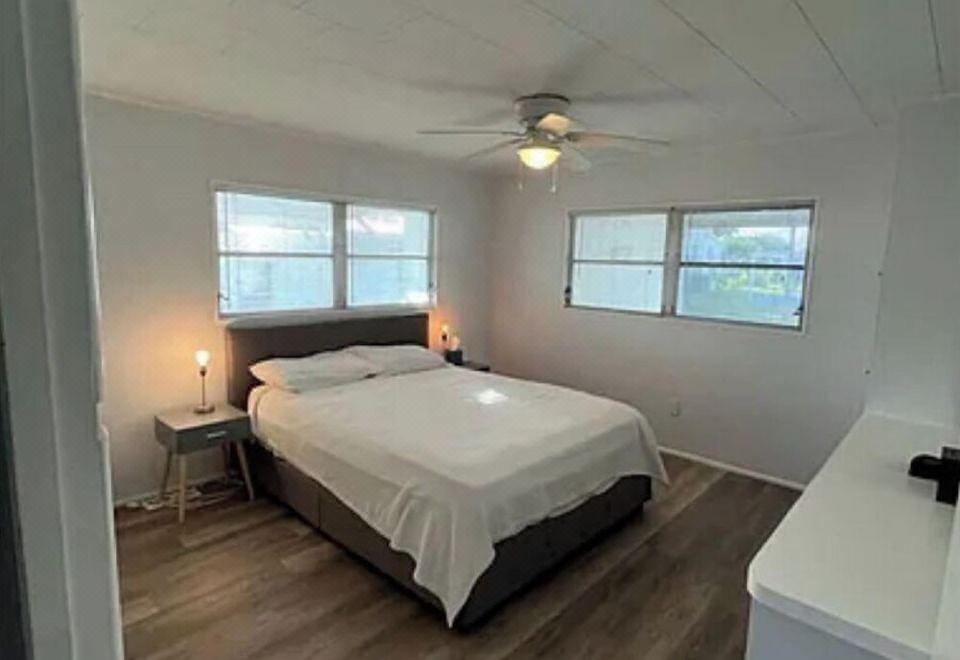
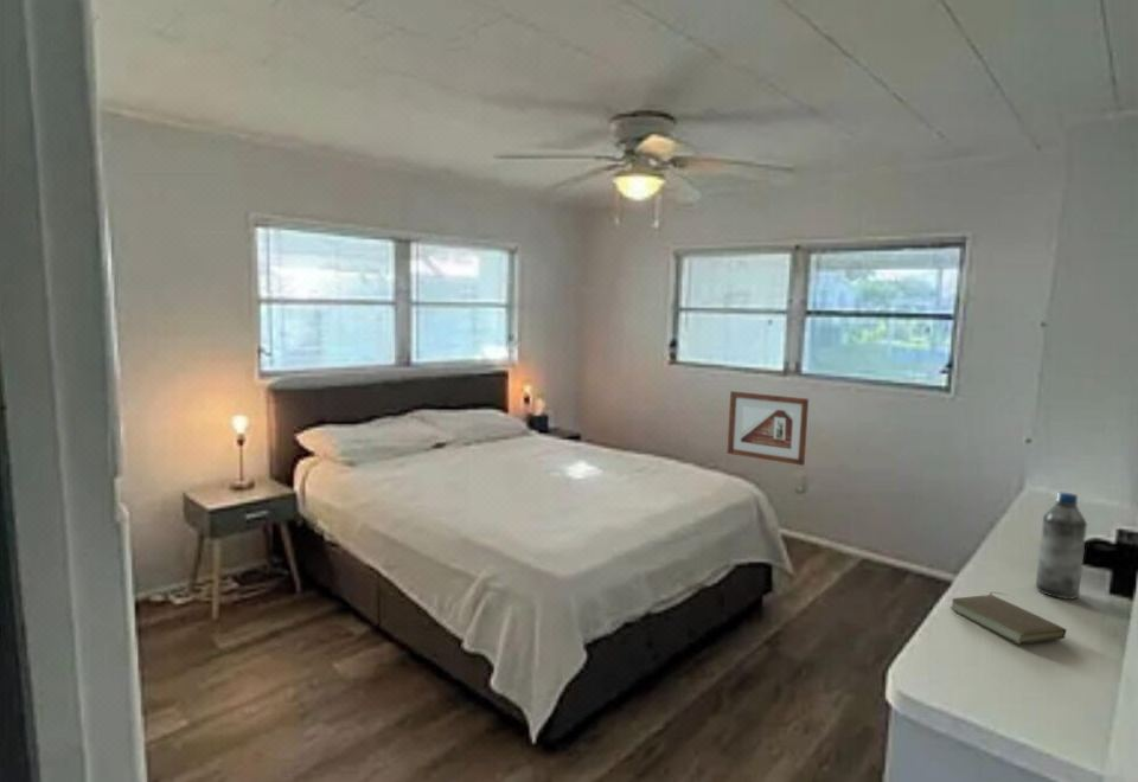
+ water bottle (1062, 543)
+ picture frame (766, 427)
+ book (1011, 616)
